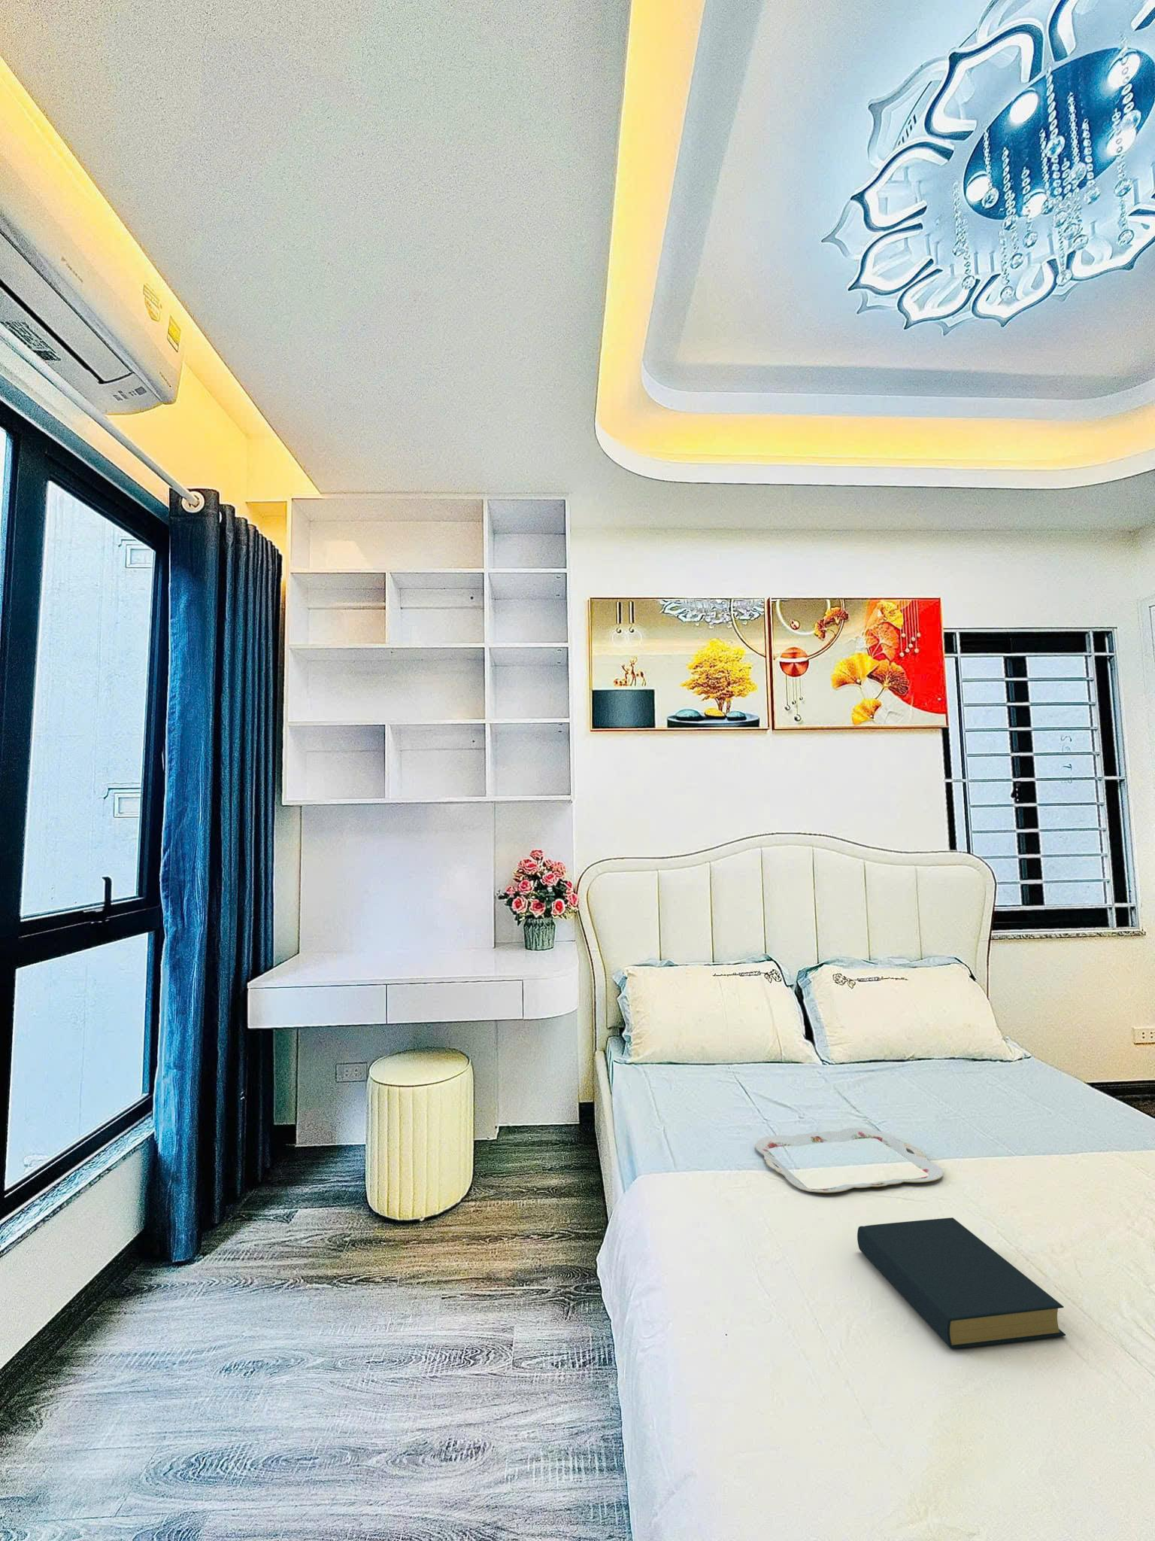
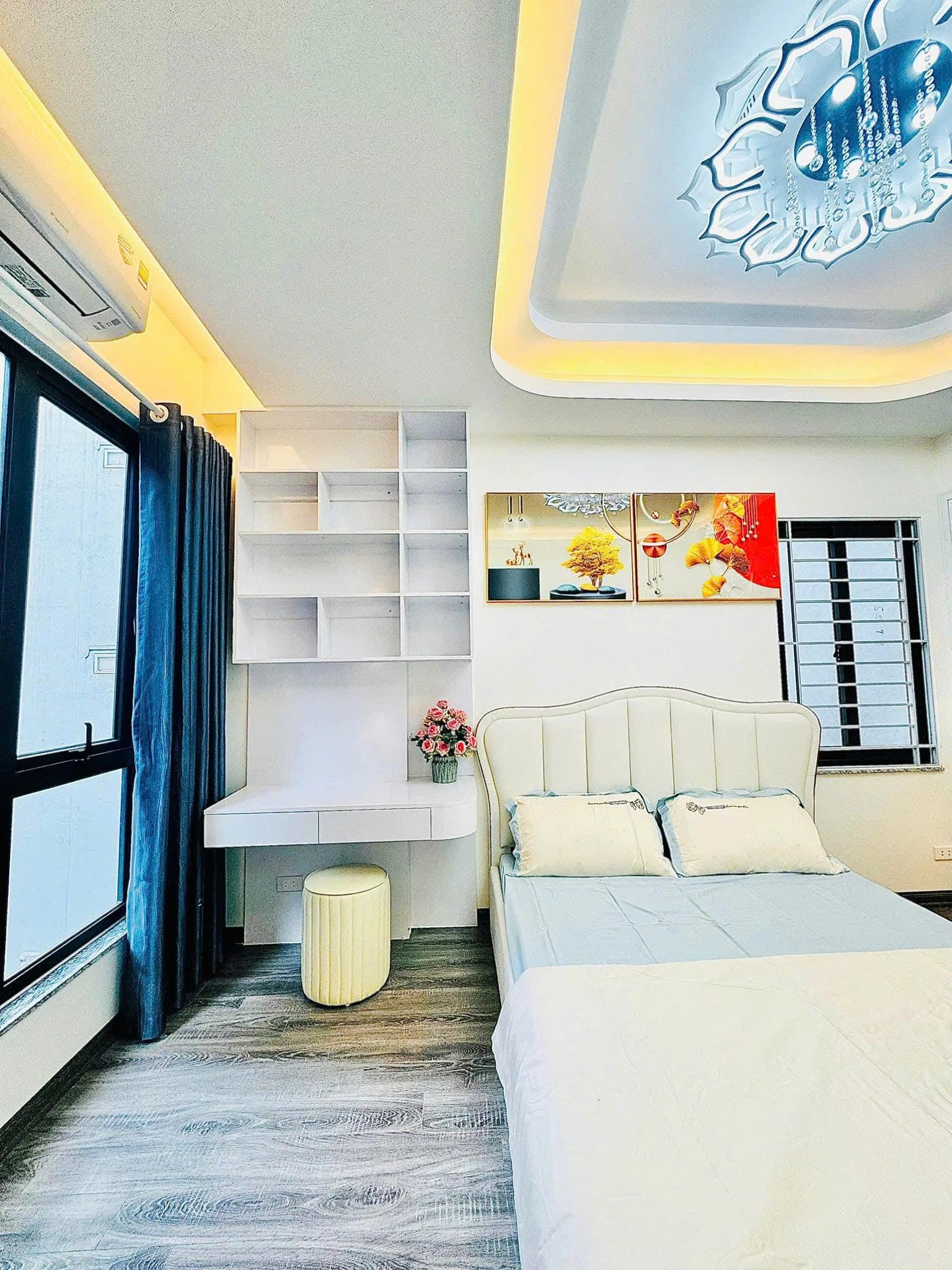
- hardback book (950, 1275)
- serving tray (844, 1141)
